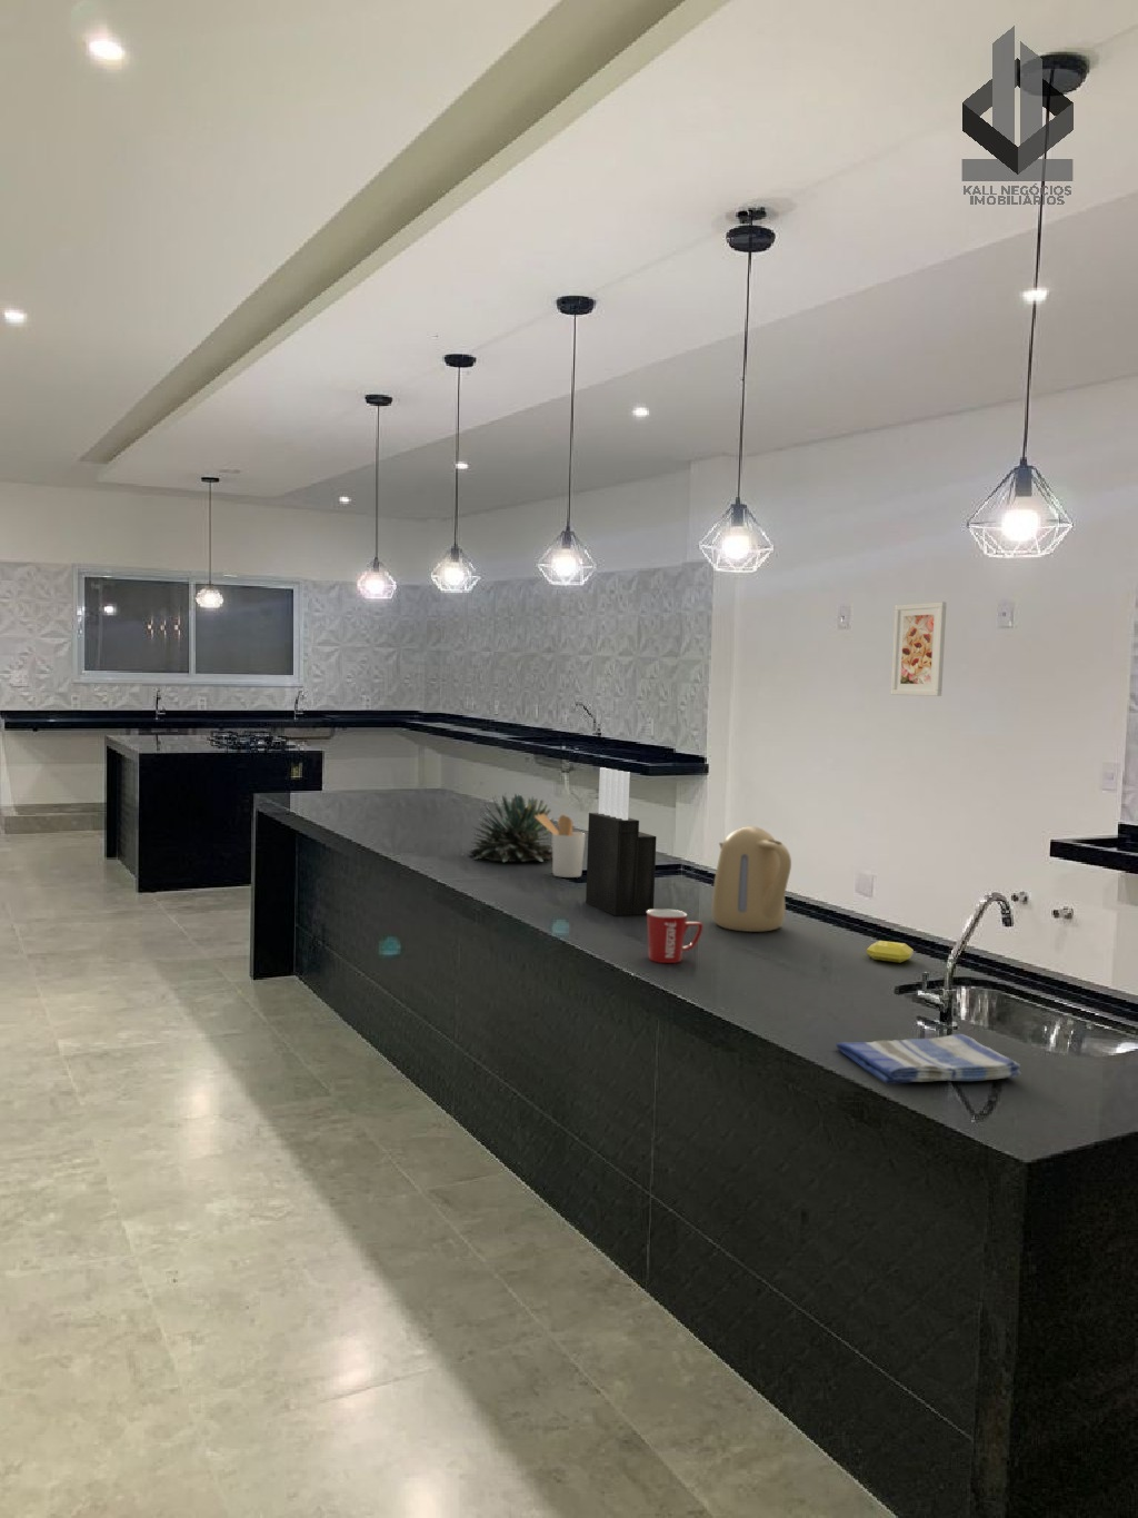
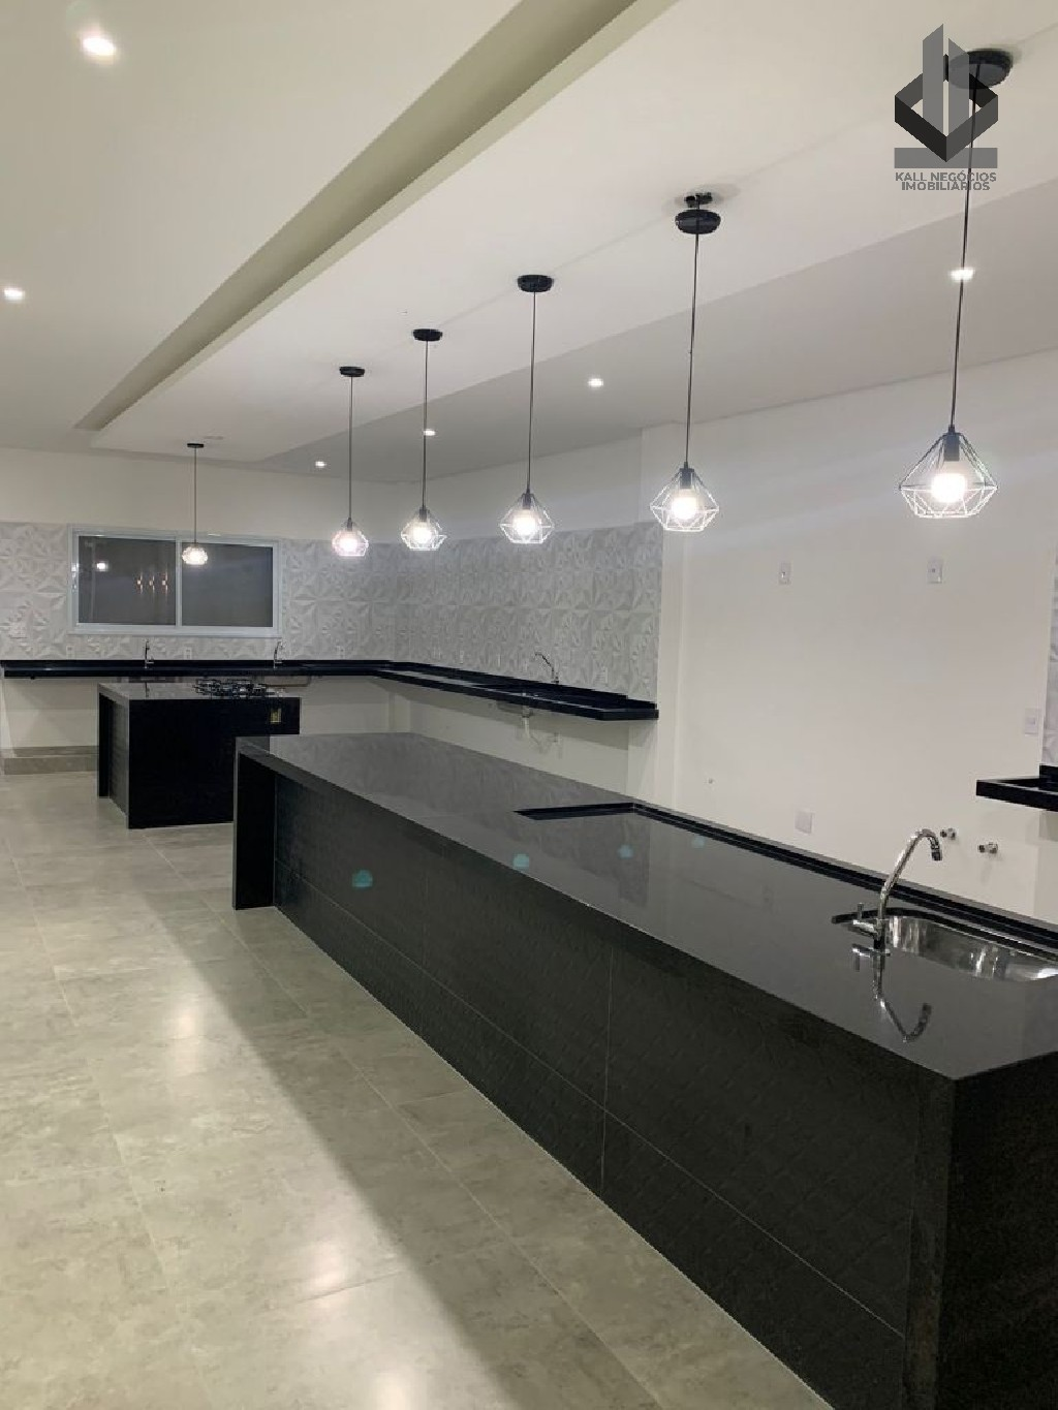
- kettle (752, 877)
- utensil holder (559, 843)
- knife block (624, 839)
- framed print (917, 650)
- succulent plant (512, 824)
- soap bar (889, 951)
- mug (674, 935)
- dish towel (925, 1056)
